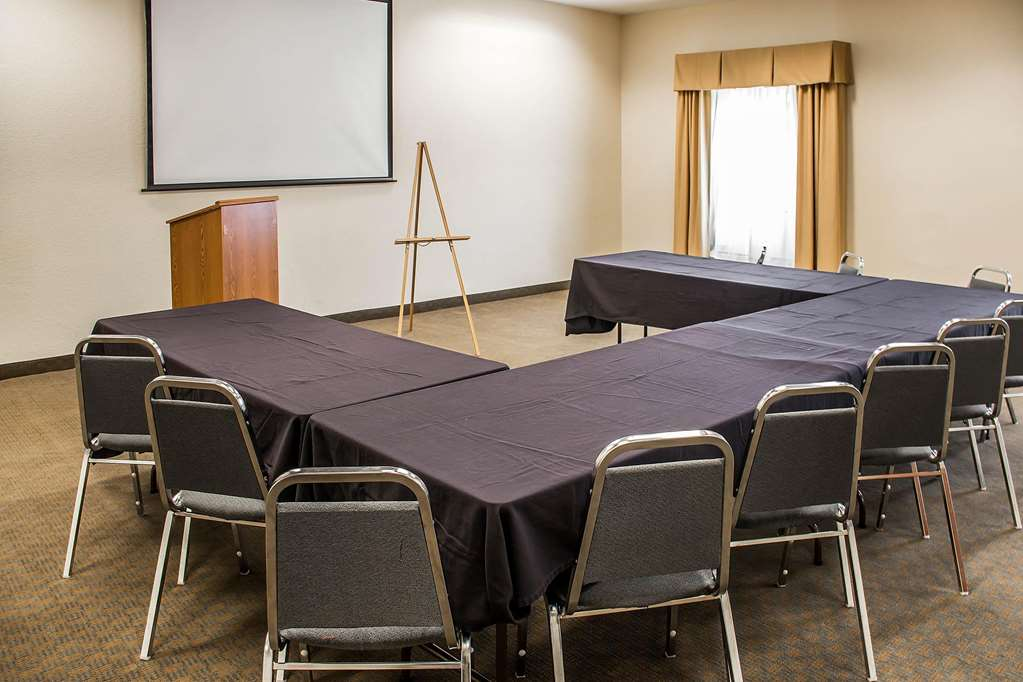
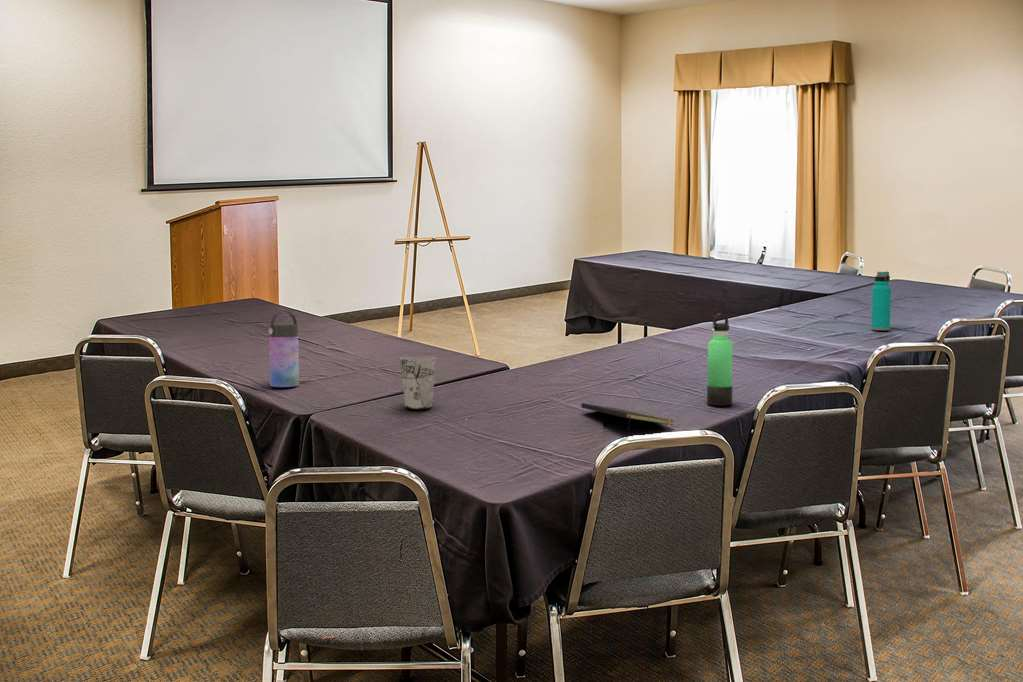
+ notepad (626, 413)
+ thermos bottle (720, 358)
+ cup (418, 382)
+ water bottle (283, 348)
+ water bottle (881, 300)
